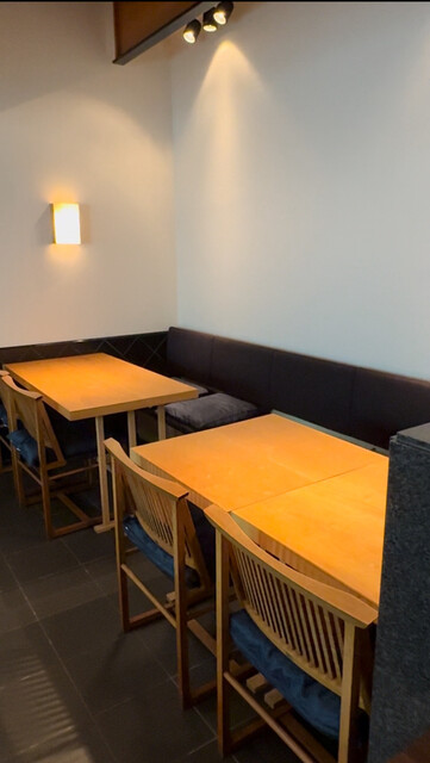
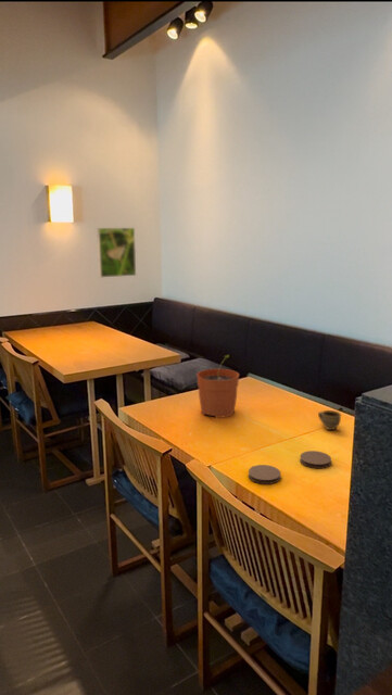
+ coaster (264, 473)
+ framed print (116, 252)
+ coaster (315, 459)
+ plant pot (217, 383)
+ cup (328, 419)
